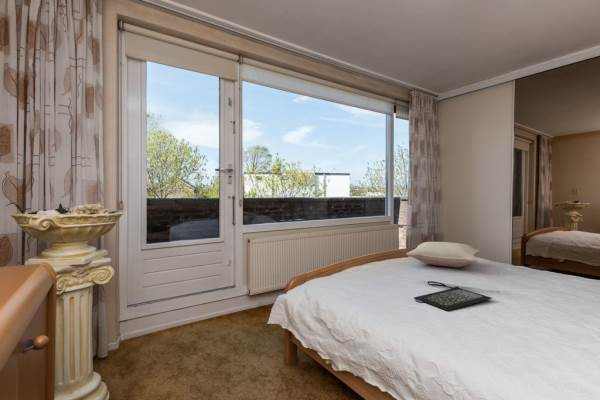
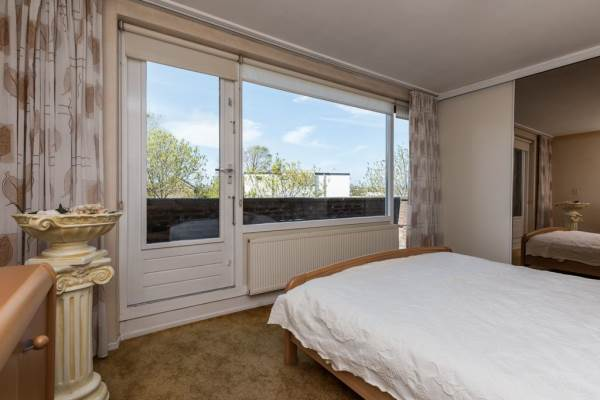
- pillow (443, 253)
- clutch bag (453, 296)
